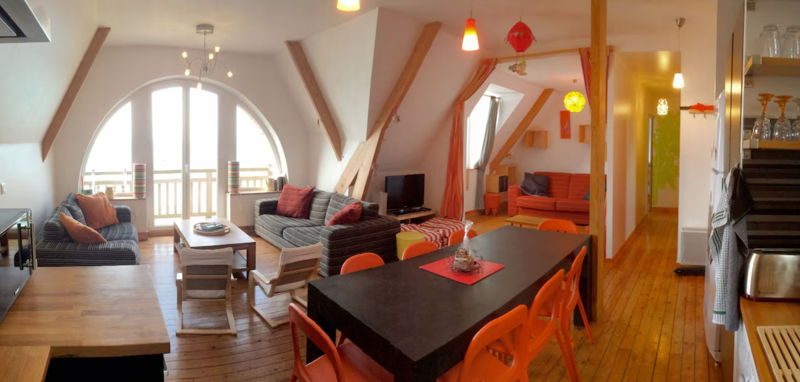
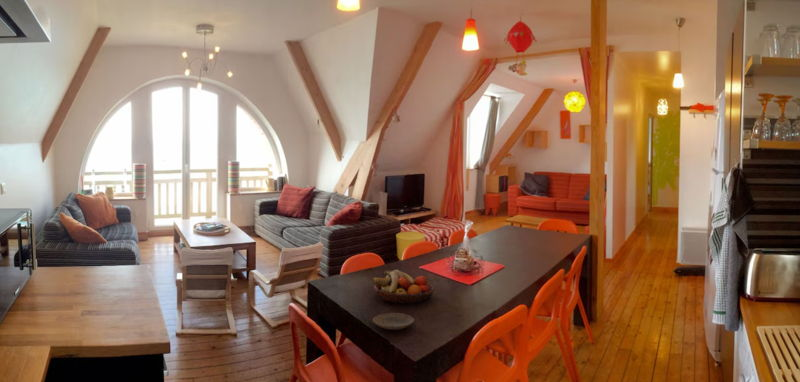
+ fruit bowl (403, 284)
+ plate (393, 322)
